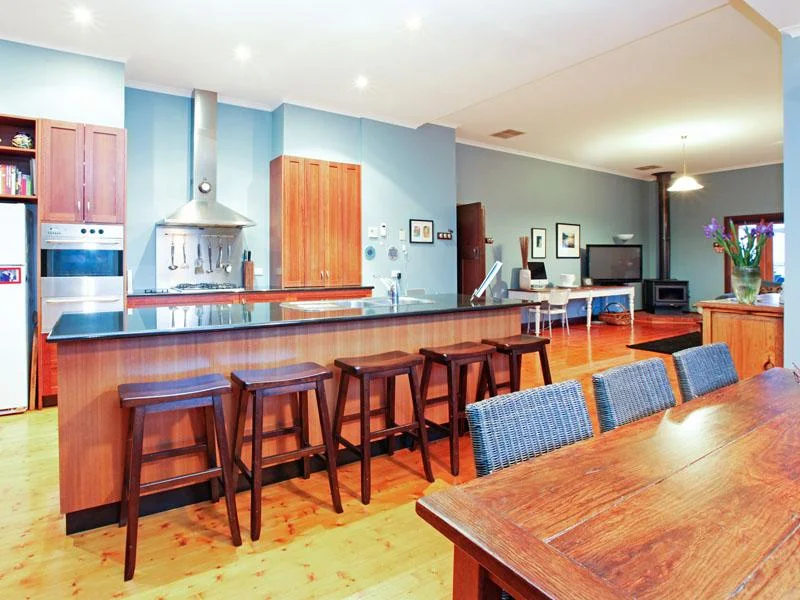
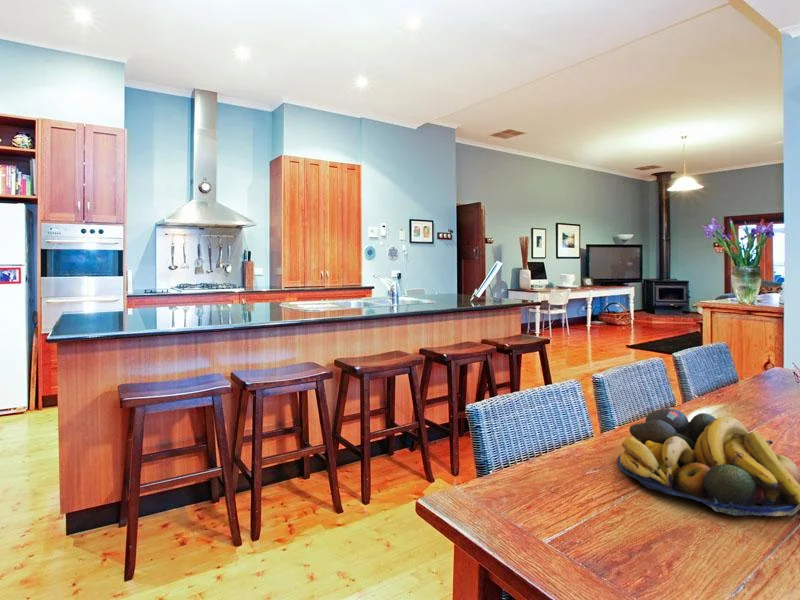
+ fruit bowl (708, 447)
